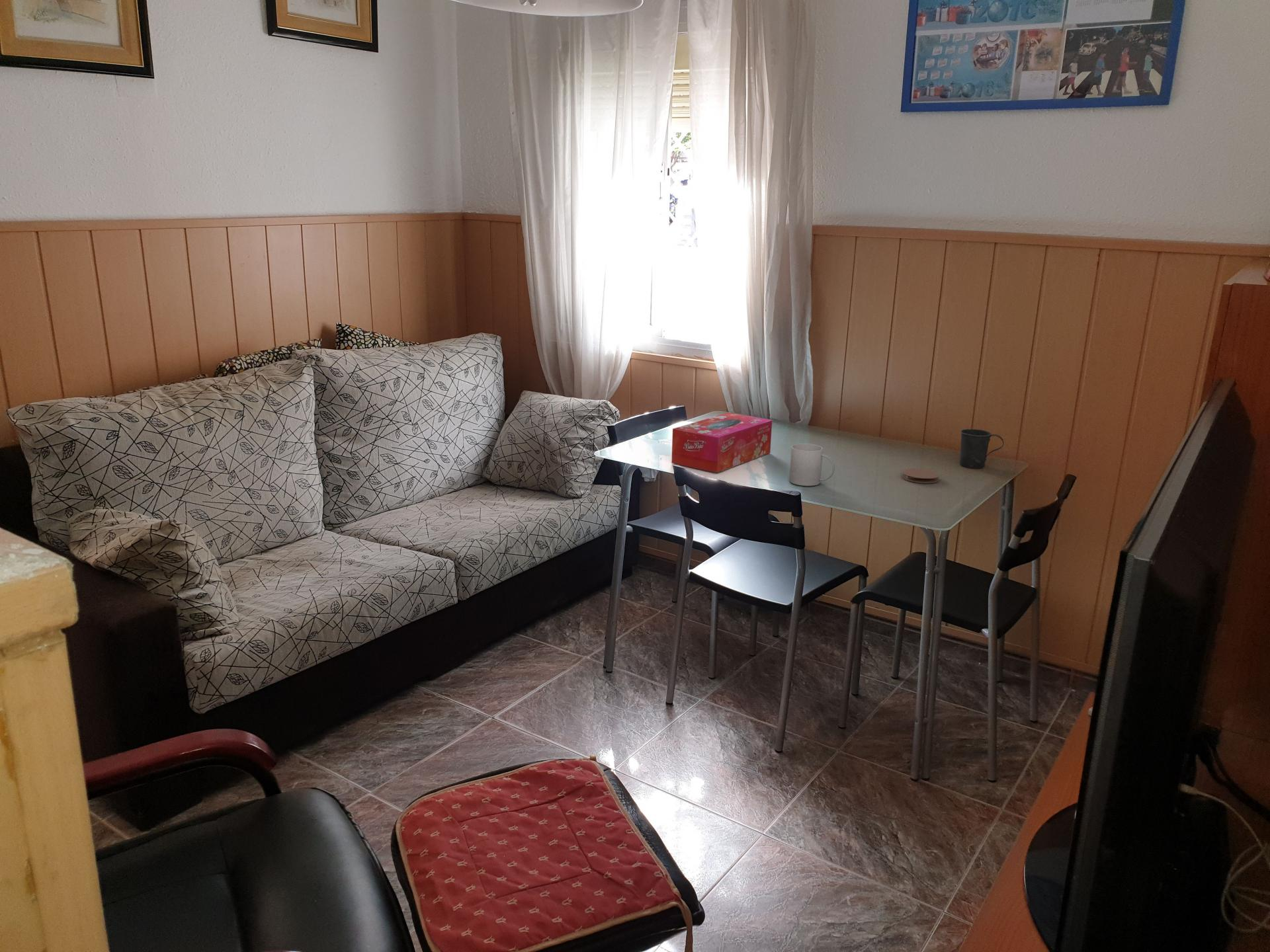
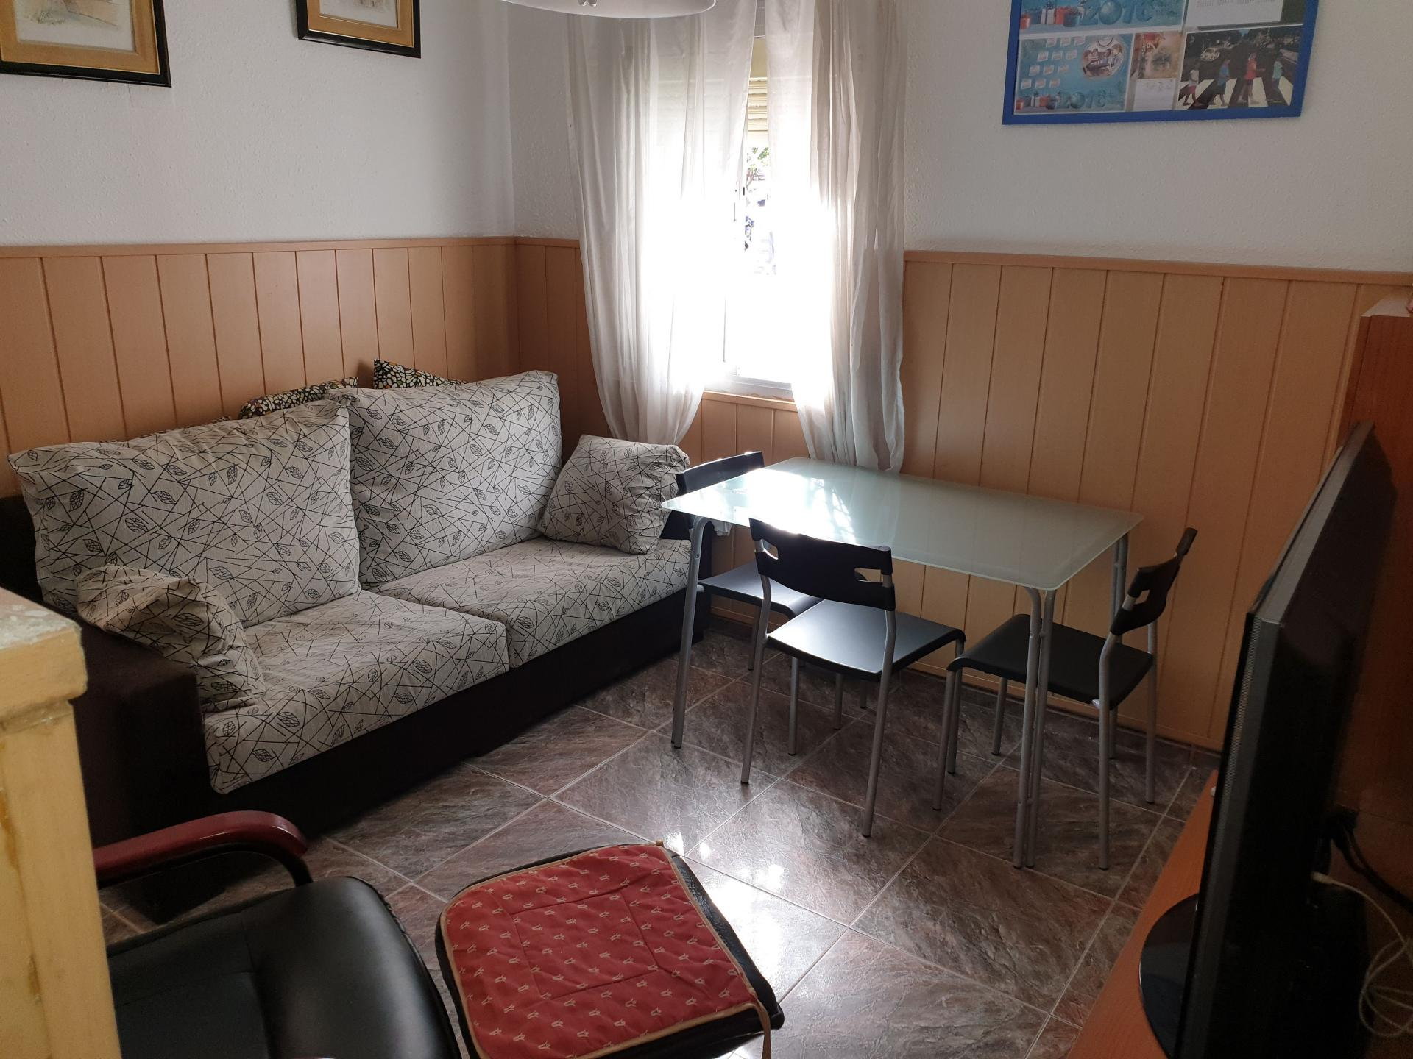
- mug (812, 465)
- tissue box (722, 441)
- mug (980, 450)
- coaster (921, 475)
